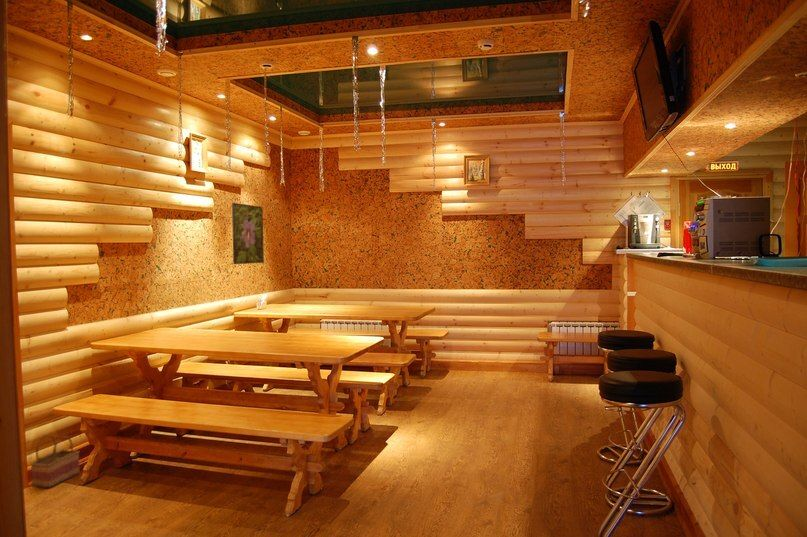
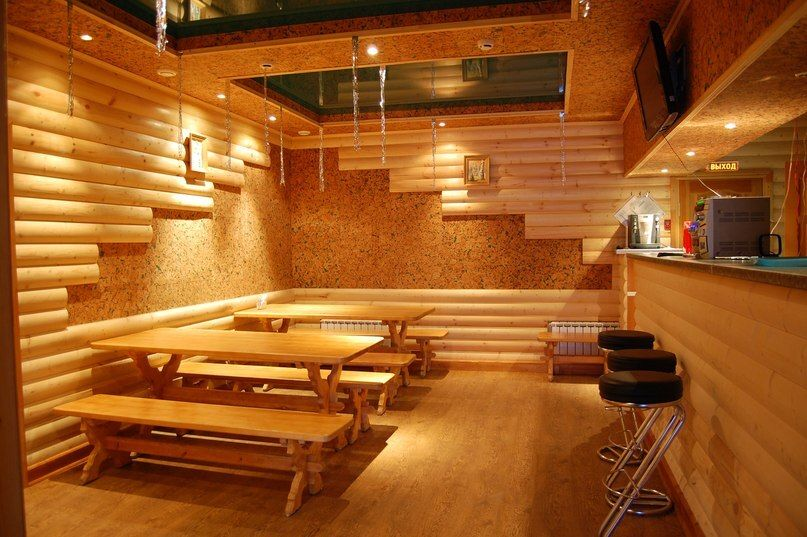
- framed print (248, 234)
- basket (55, 457)
